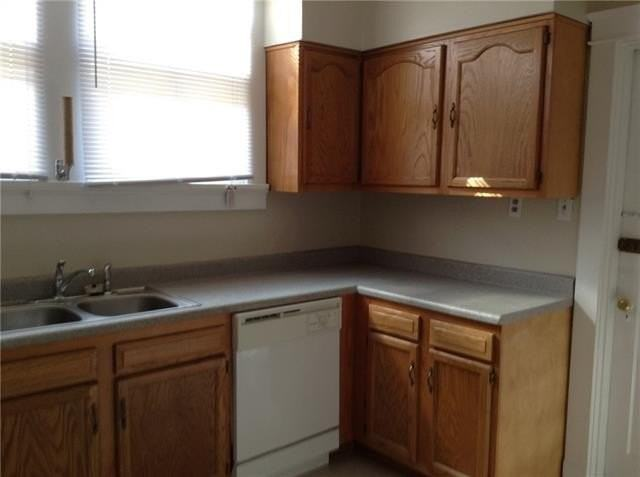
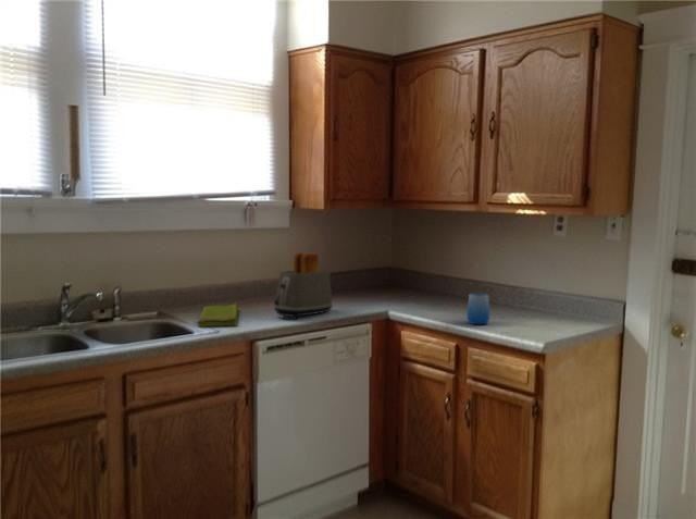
+ dish towel (219, 313)
+ cup (478, 308)
+ toaster (303, 283)
